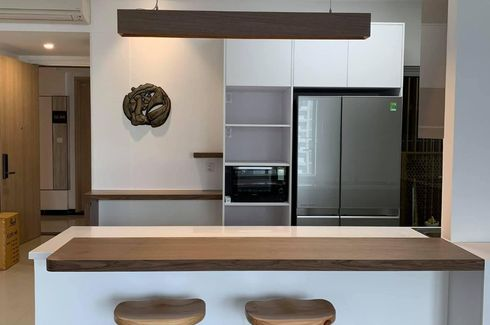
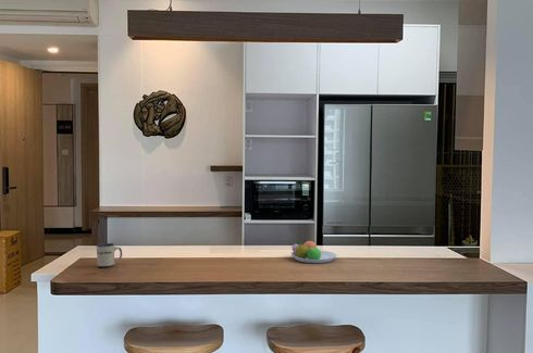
+ fruit bowl (312, 250)
+ mug (109, 255)
